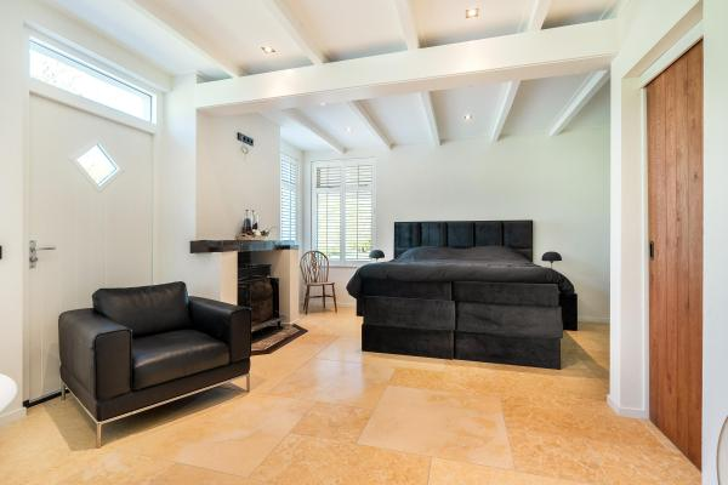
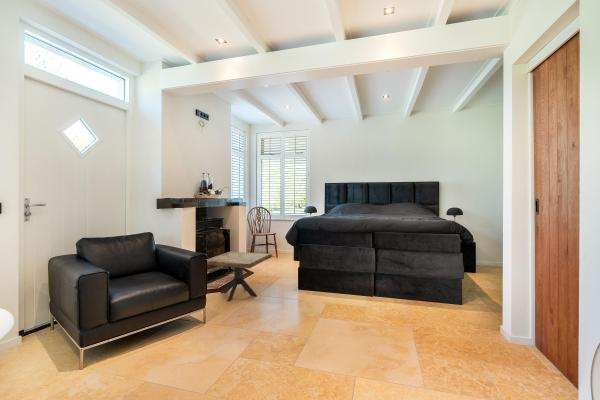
+ side table (238, 275)
